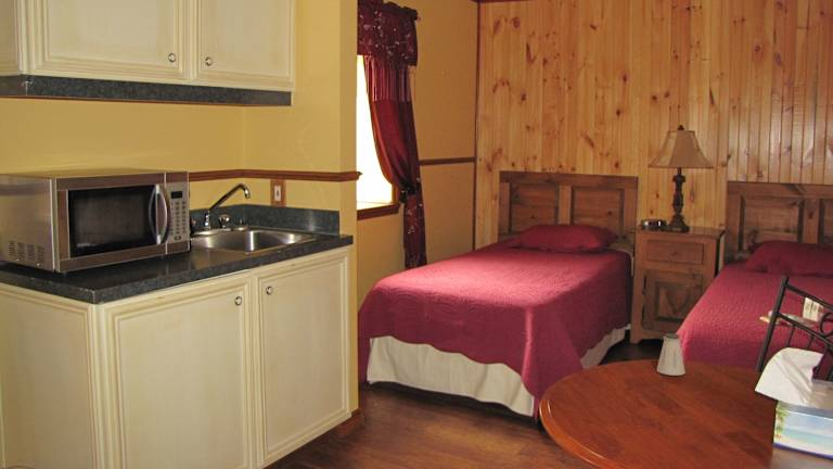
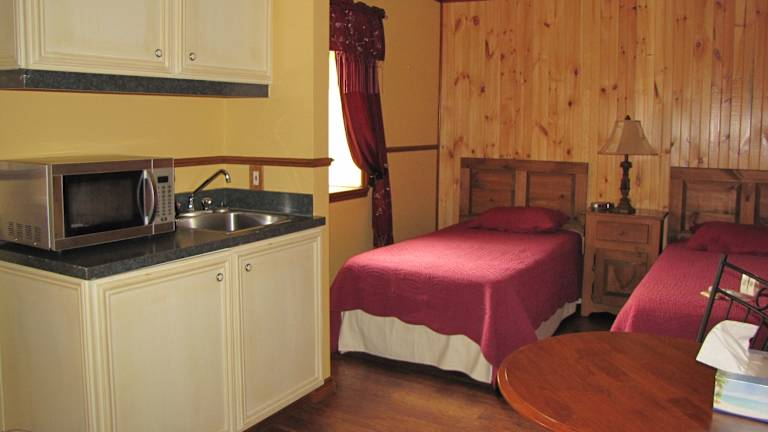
- saltshaker (671, 353)
